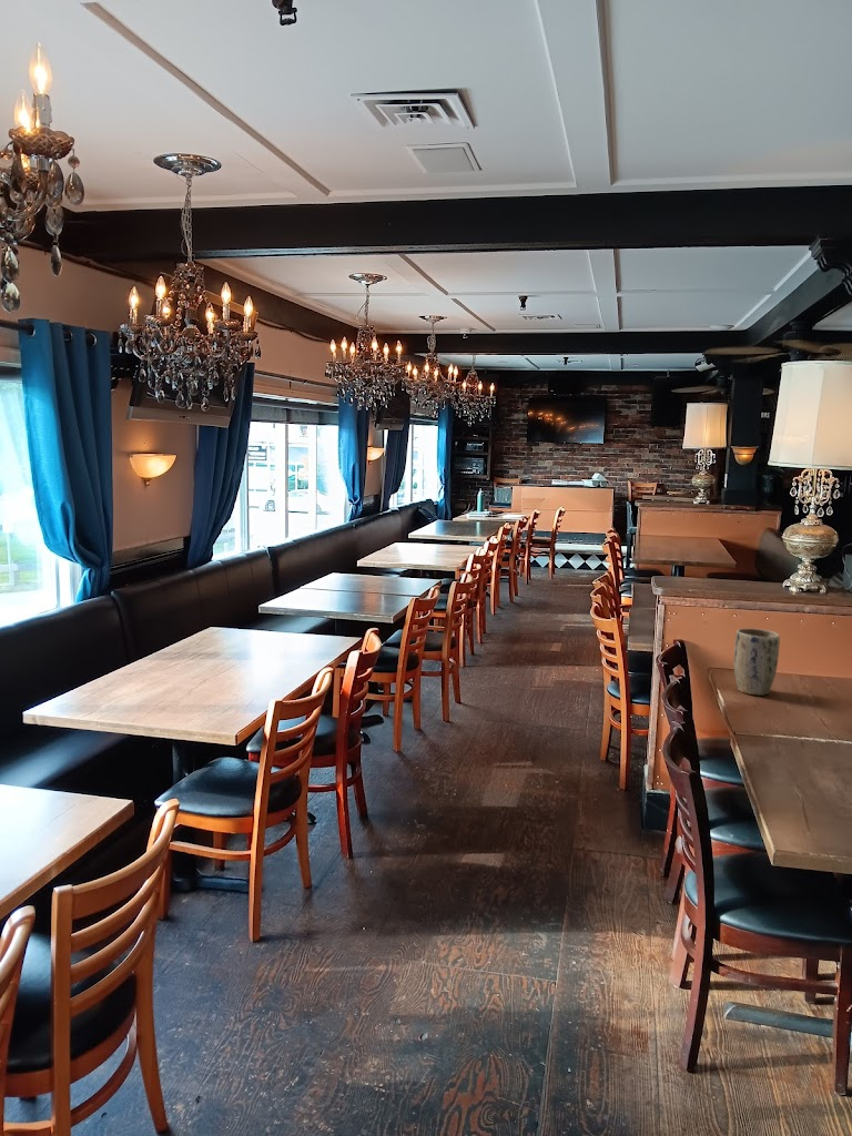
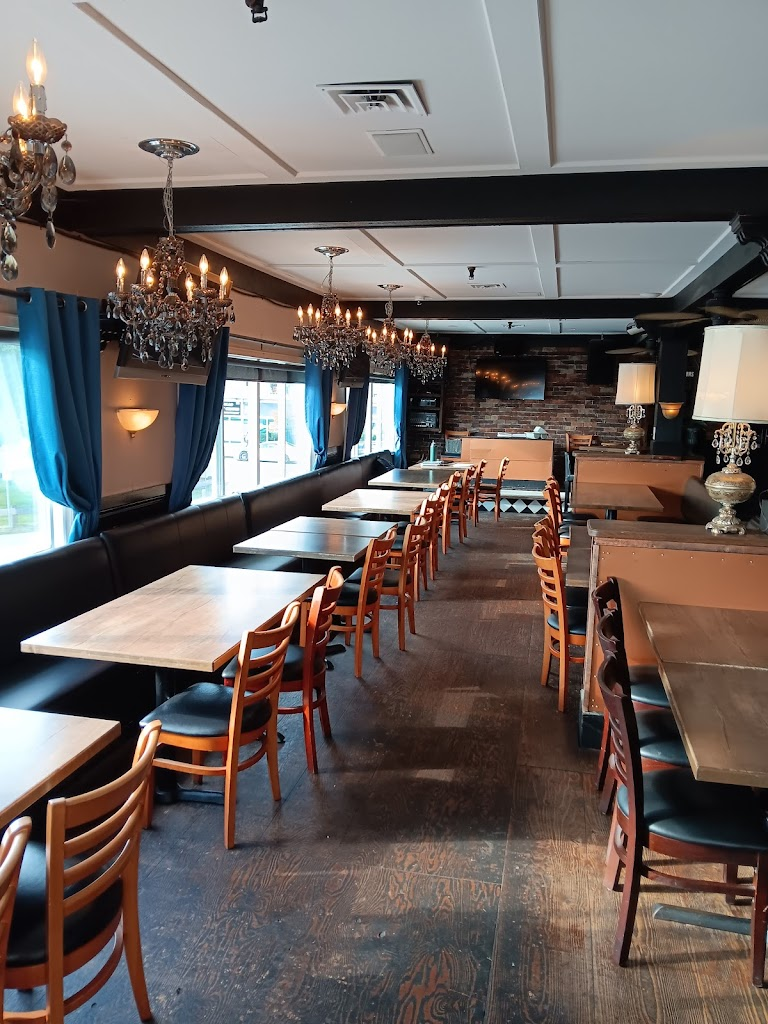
- plant pot (754, 661)
